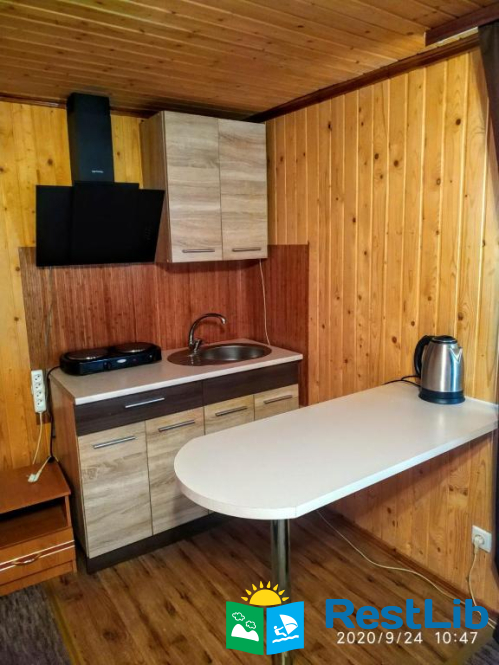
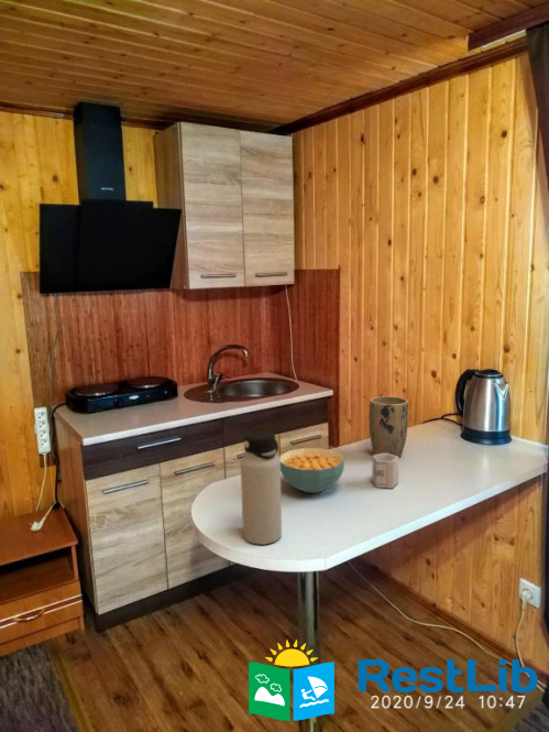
+ water bottle (261, 485)
+ cereal bowl (311, 473)
+ cup (386, 469)
+ plant pot (387, 427)
